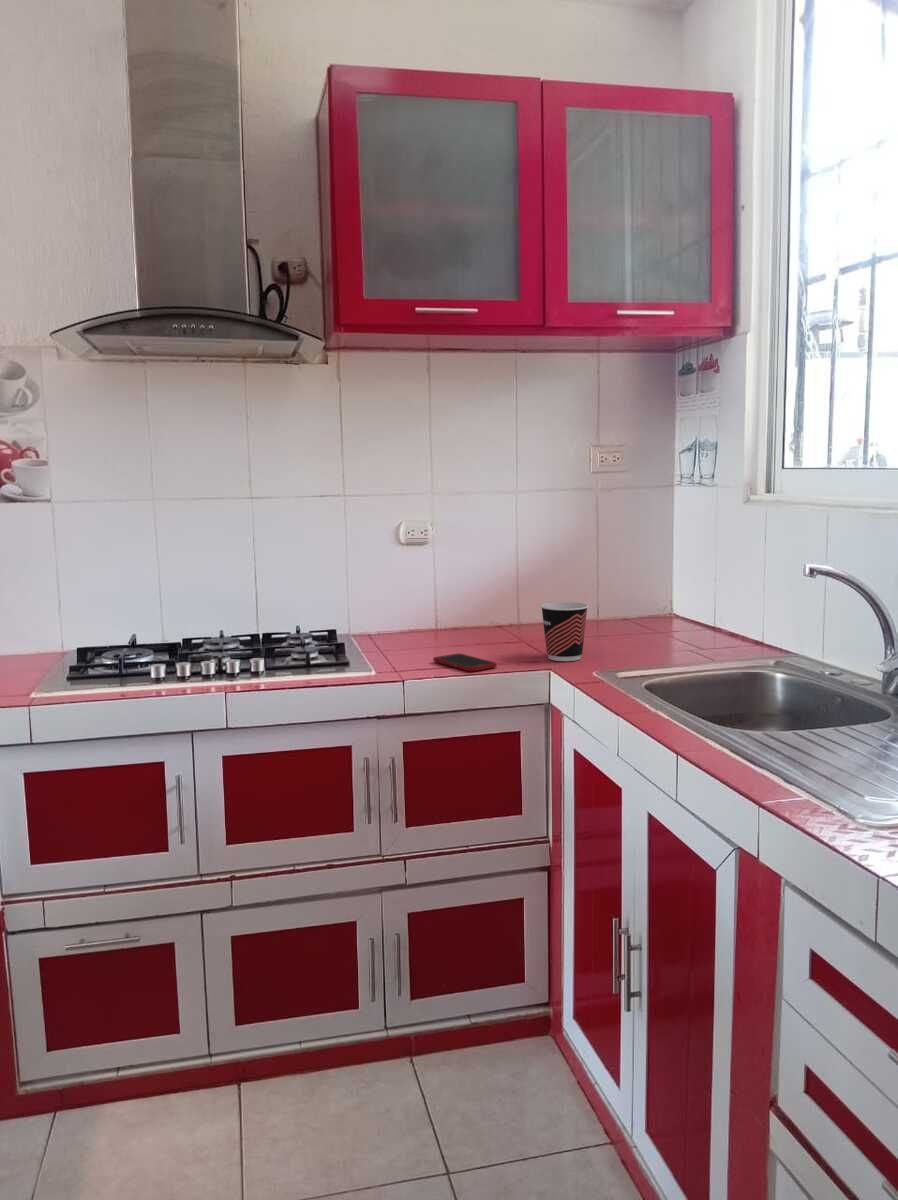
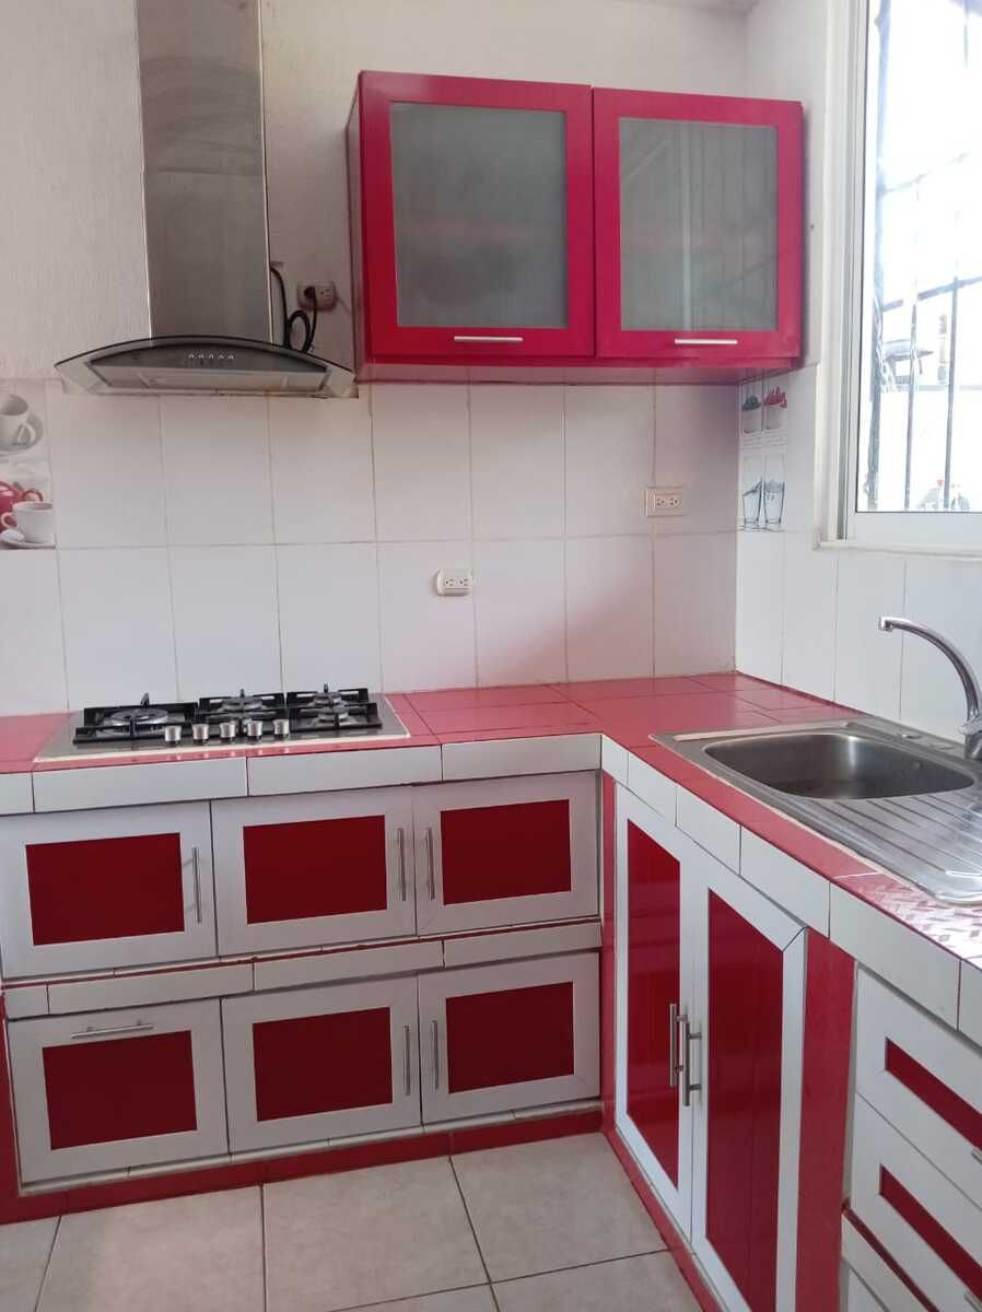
- cell phone (464, 662)
- cup (564, 631)
